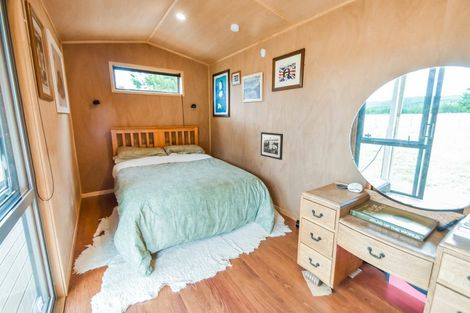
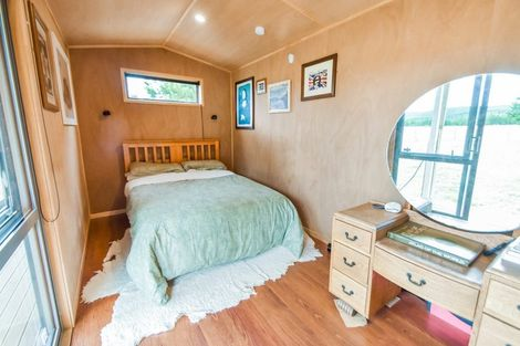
- picture frame (271, 145)
